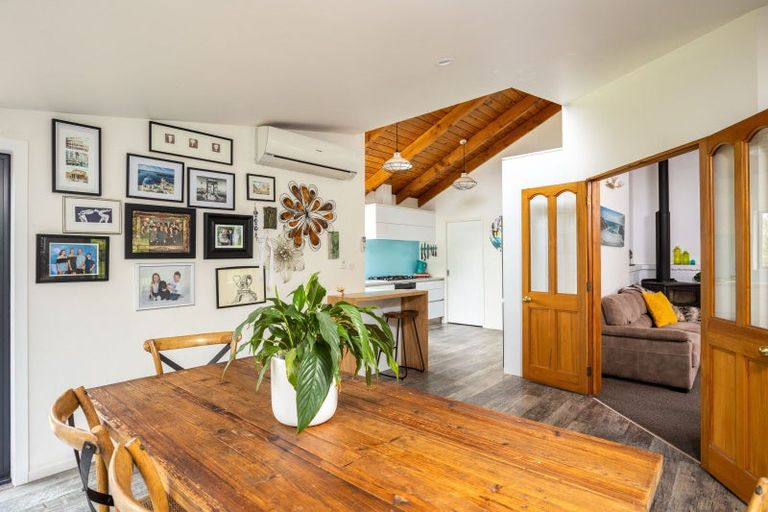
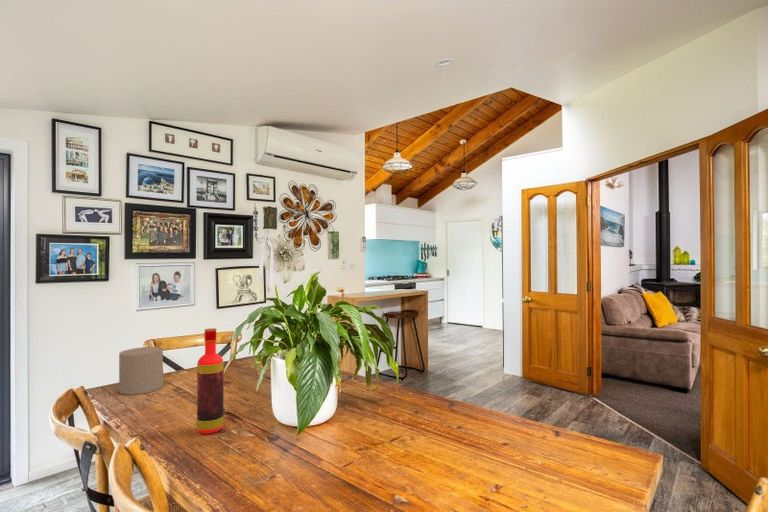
+ bottle (210, 379)
+ candle (141, 369)
